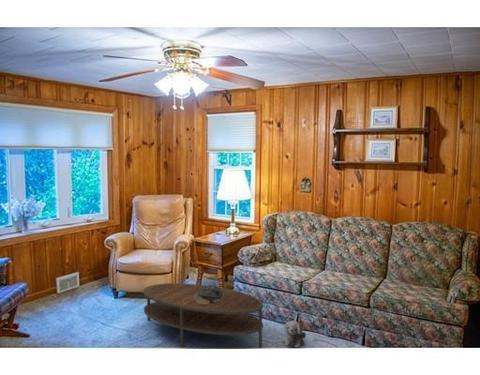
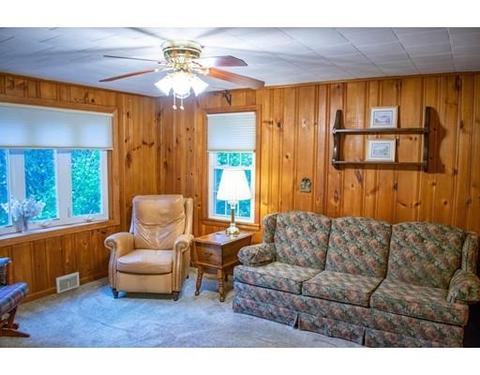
- coffee table (200, 314)
- decorative bowl (209, 292)
- plush toy (296, 329)
